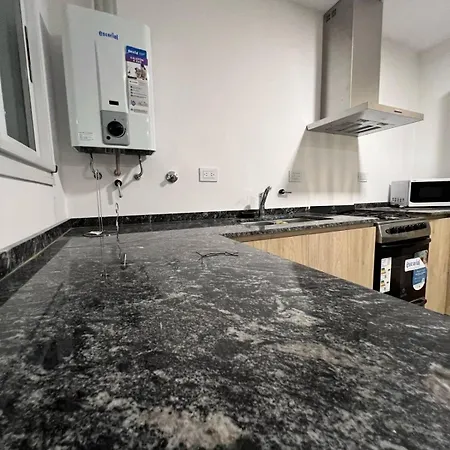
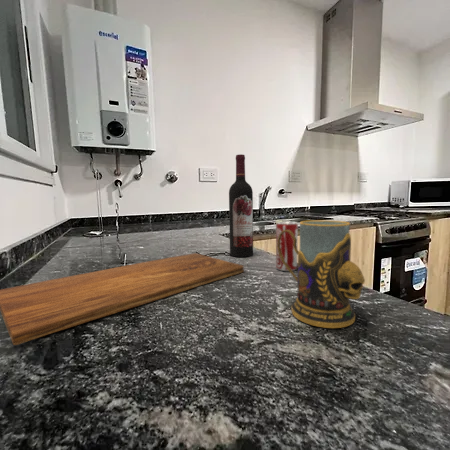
+ soda can (286, 244)
+ wine bottle (240, 205)
+ mug (315, 267)
+ cutting board (138, 279)
